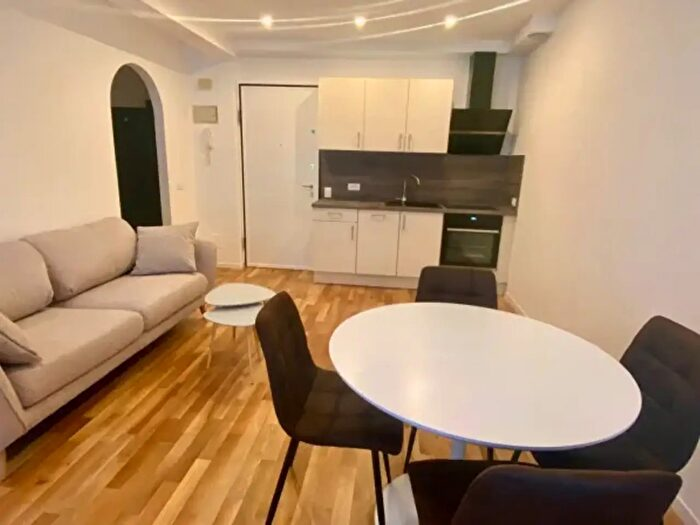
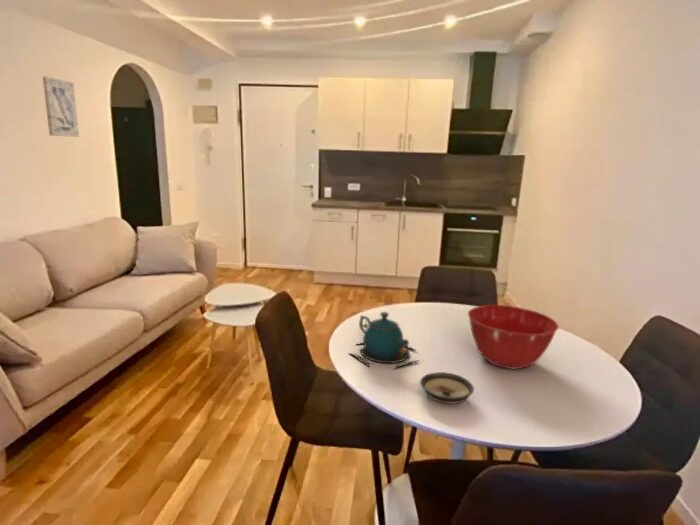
+ teapot (384, 332)
+ wall art (61, 108)
+ saucer (446, 390)
+ mixing bowl (509, 339)
